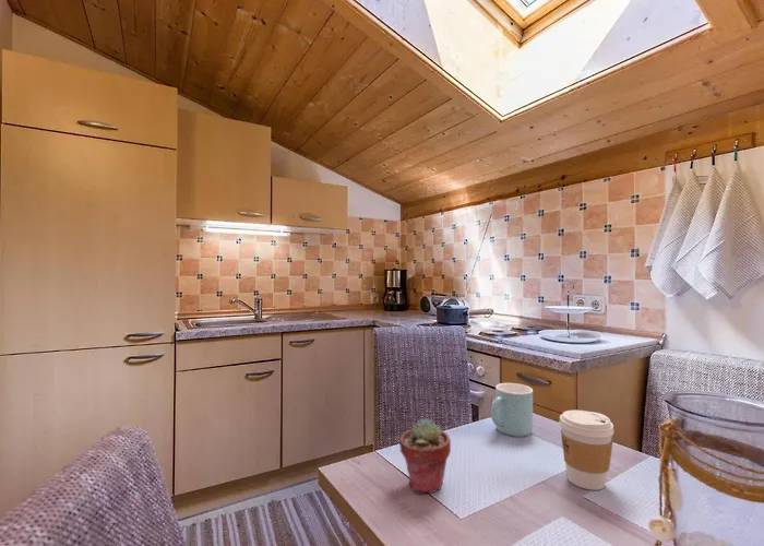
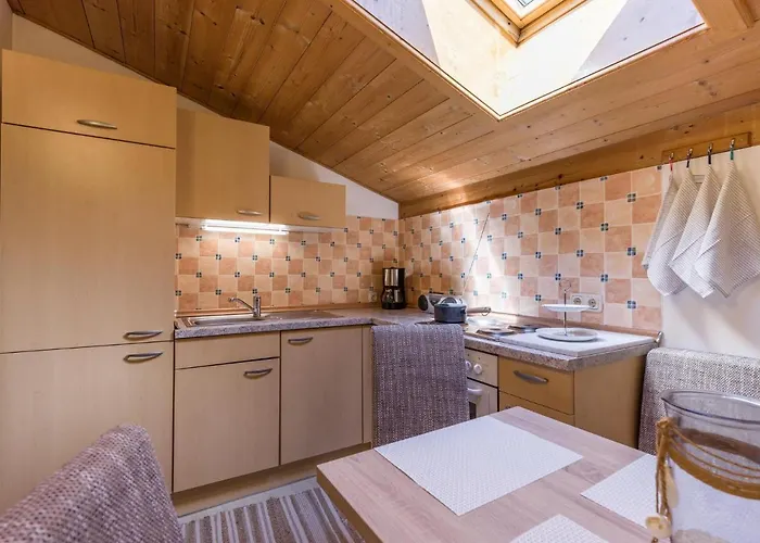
- coffee cup (585, 447)
- mug (509, 410)
- potted succulent (425, 451)
